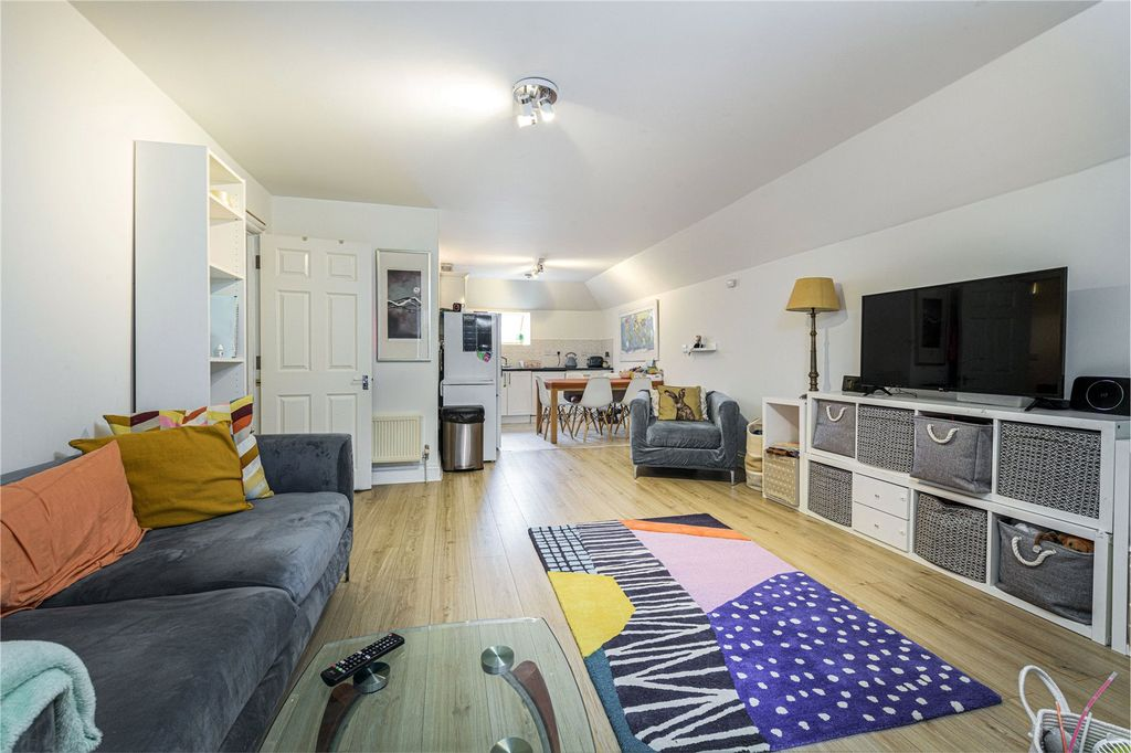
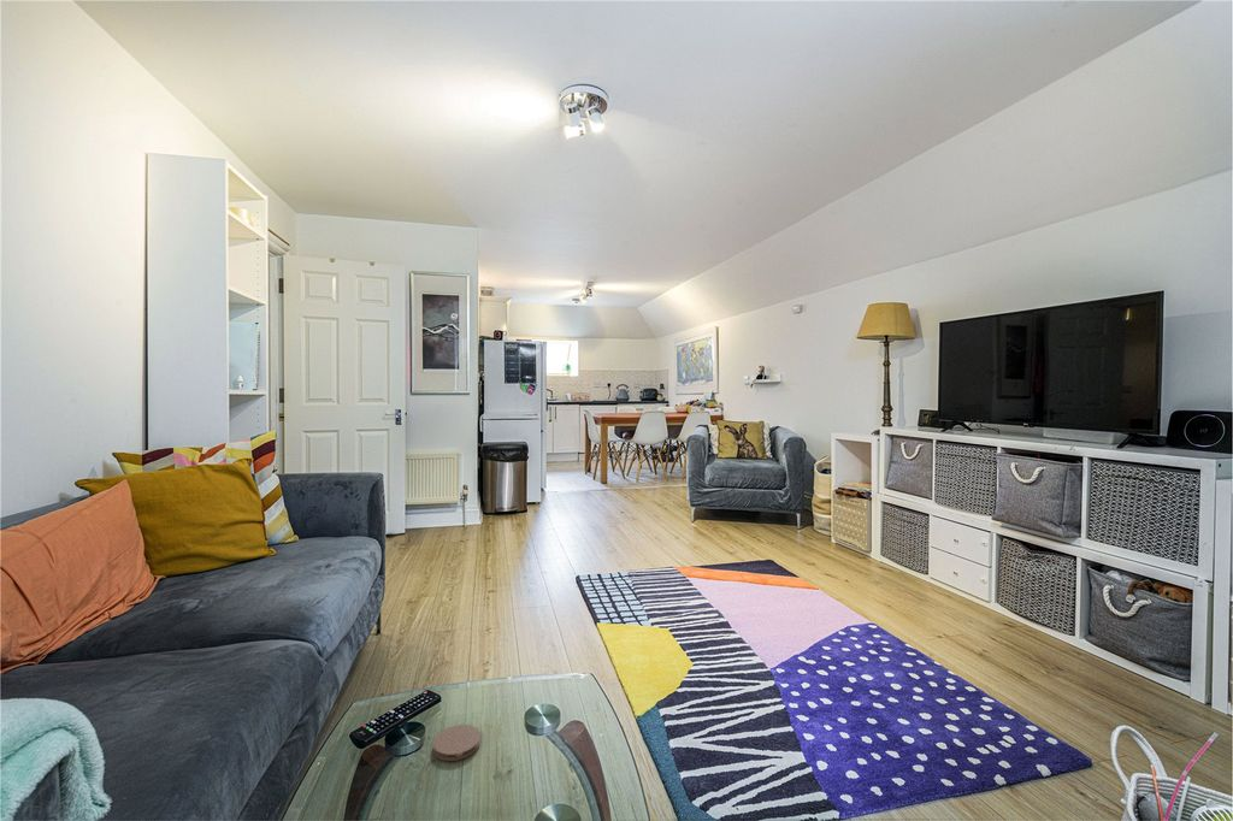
+ coaster (456, 742)
